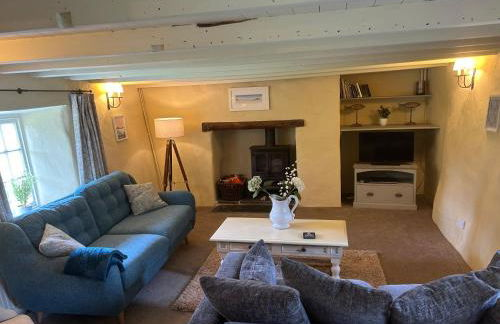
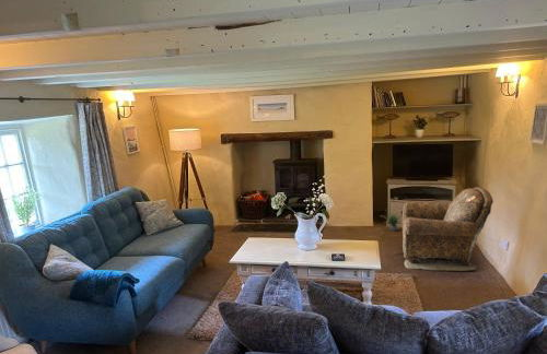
+ potted plant (393, 219)
+ armchair (442, 223)
